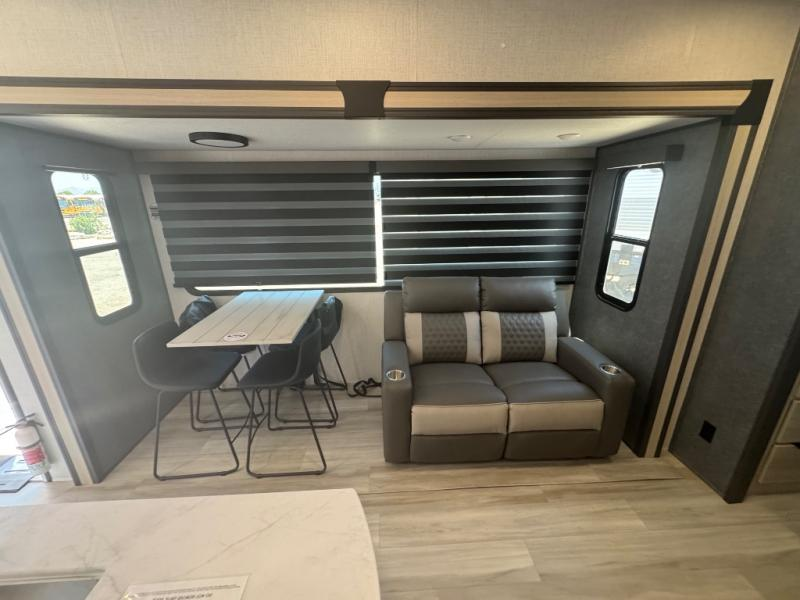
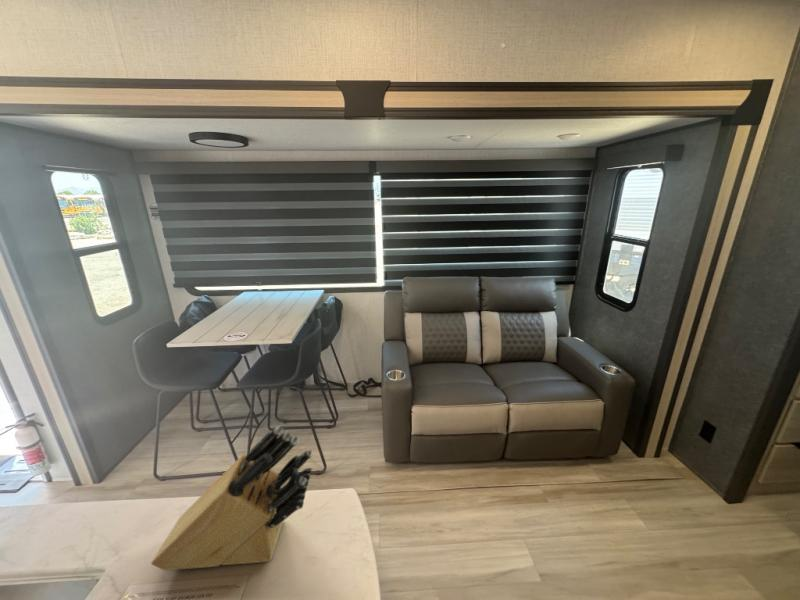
+ knife block (234, 492)
